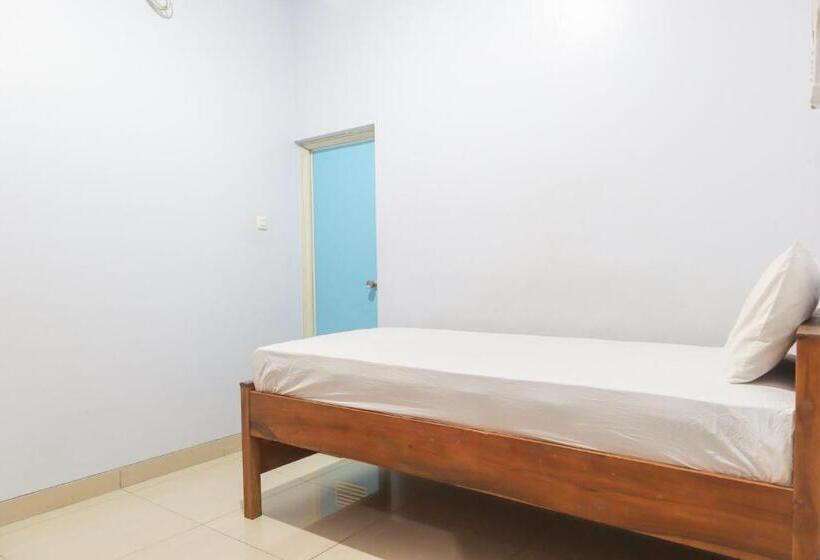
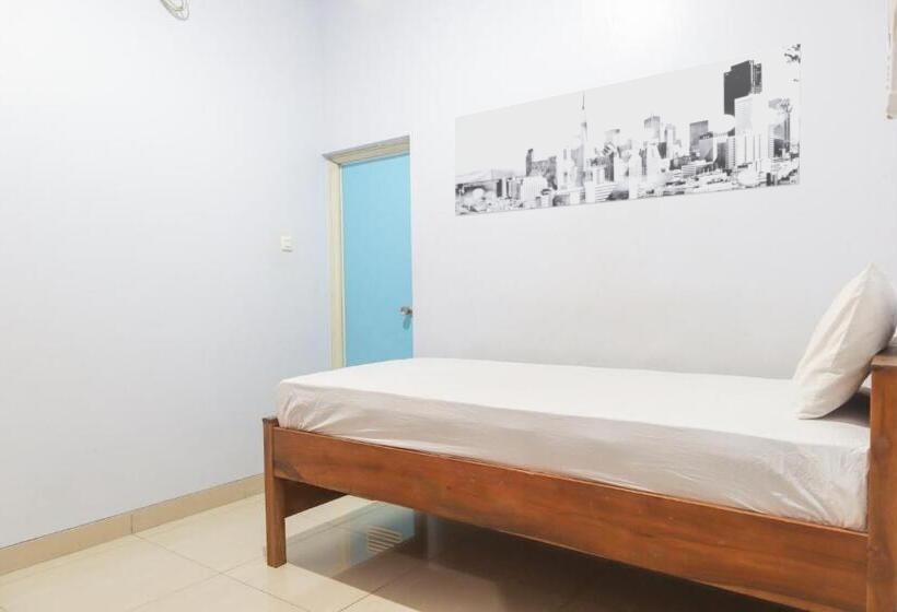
+ wall art (598, 145)
